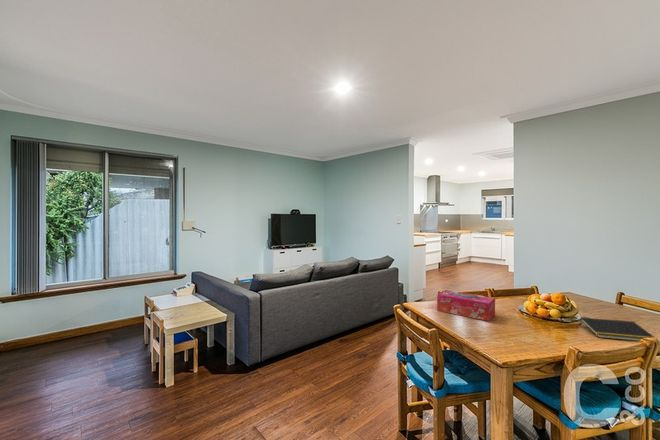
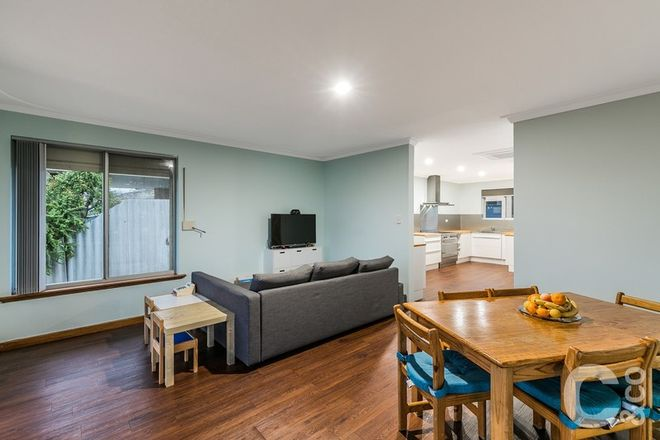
- notepad (616, 329)
- tissue box (465, 304)
